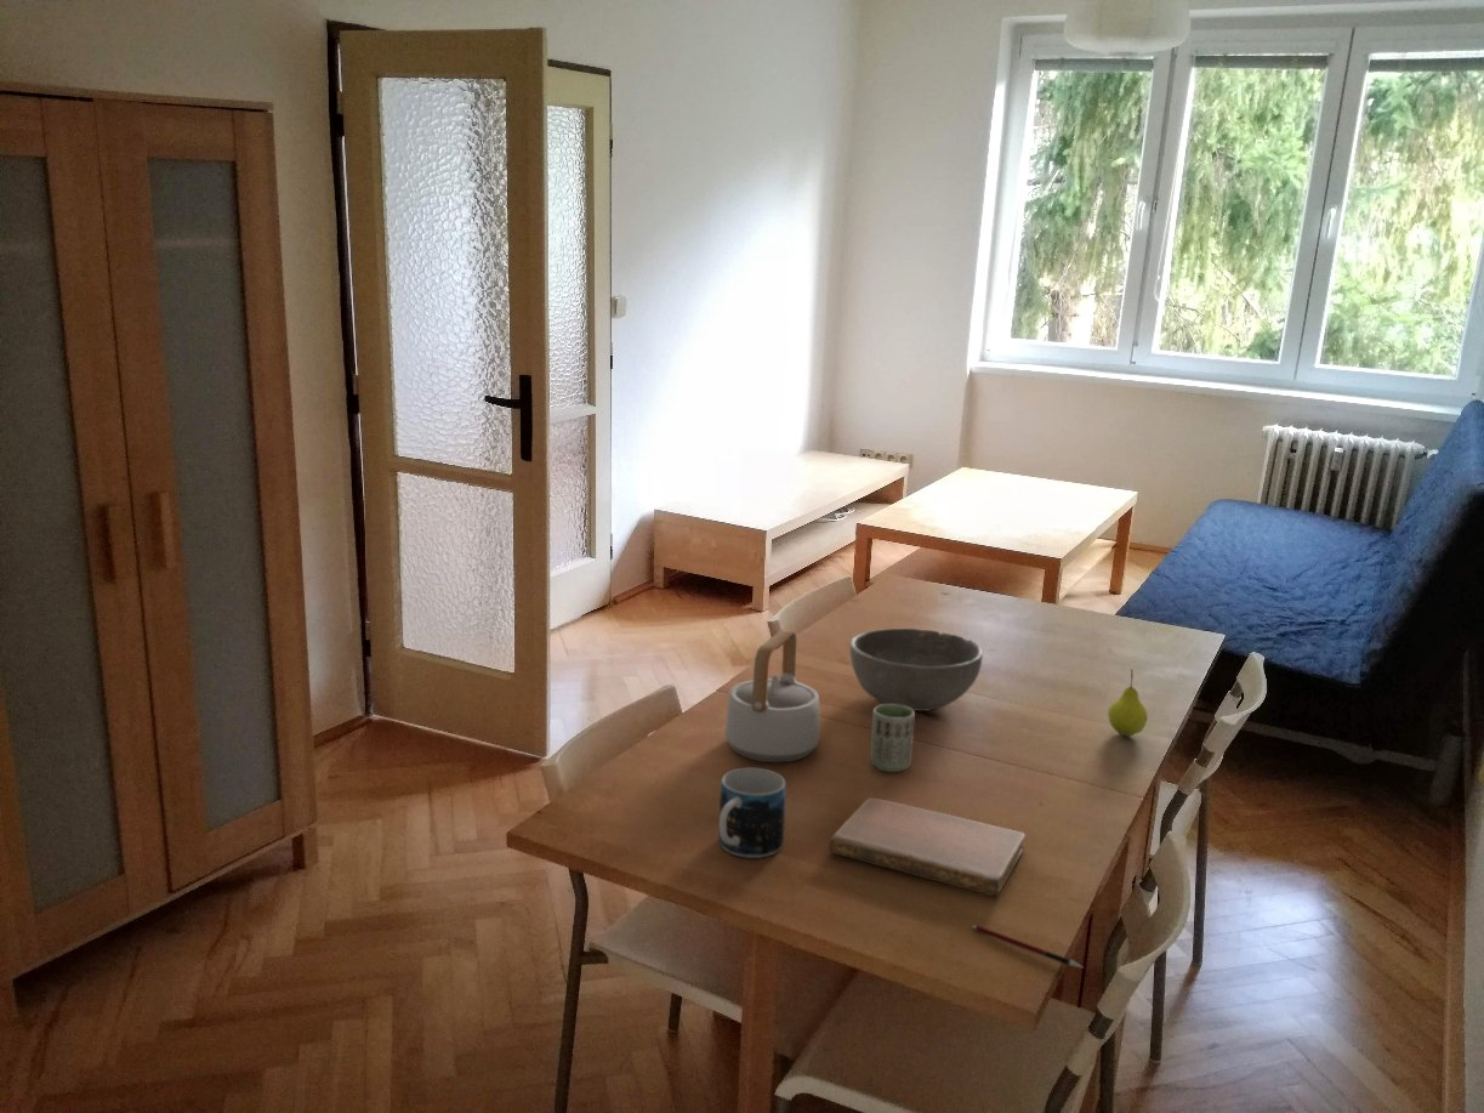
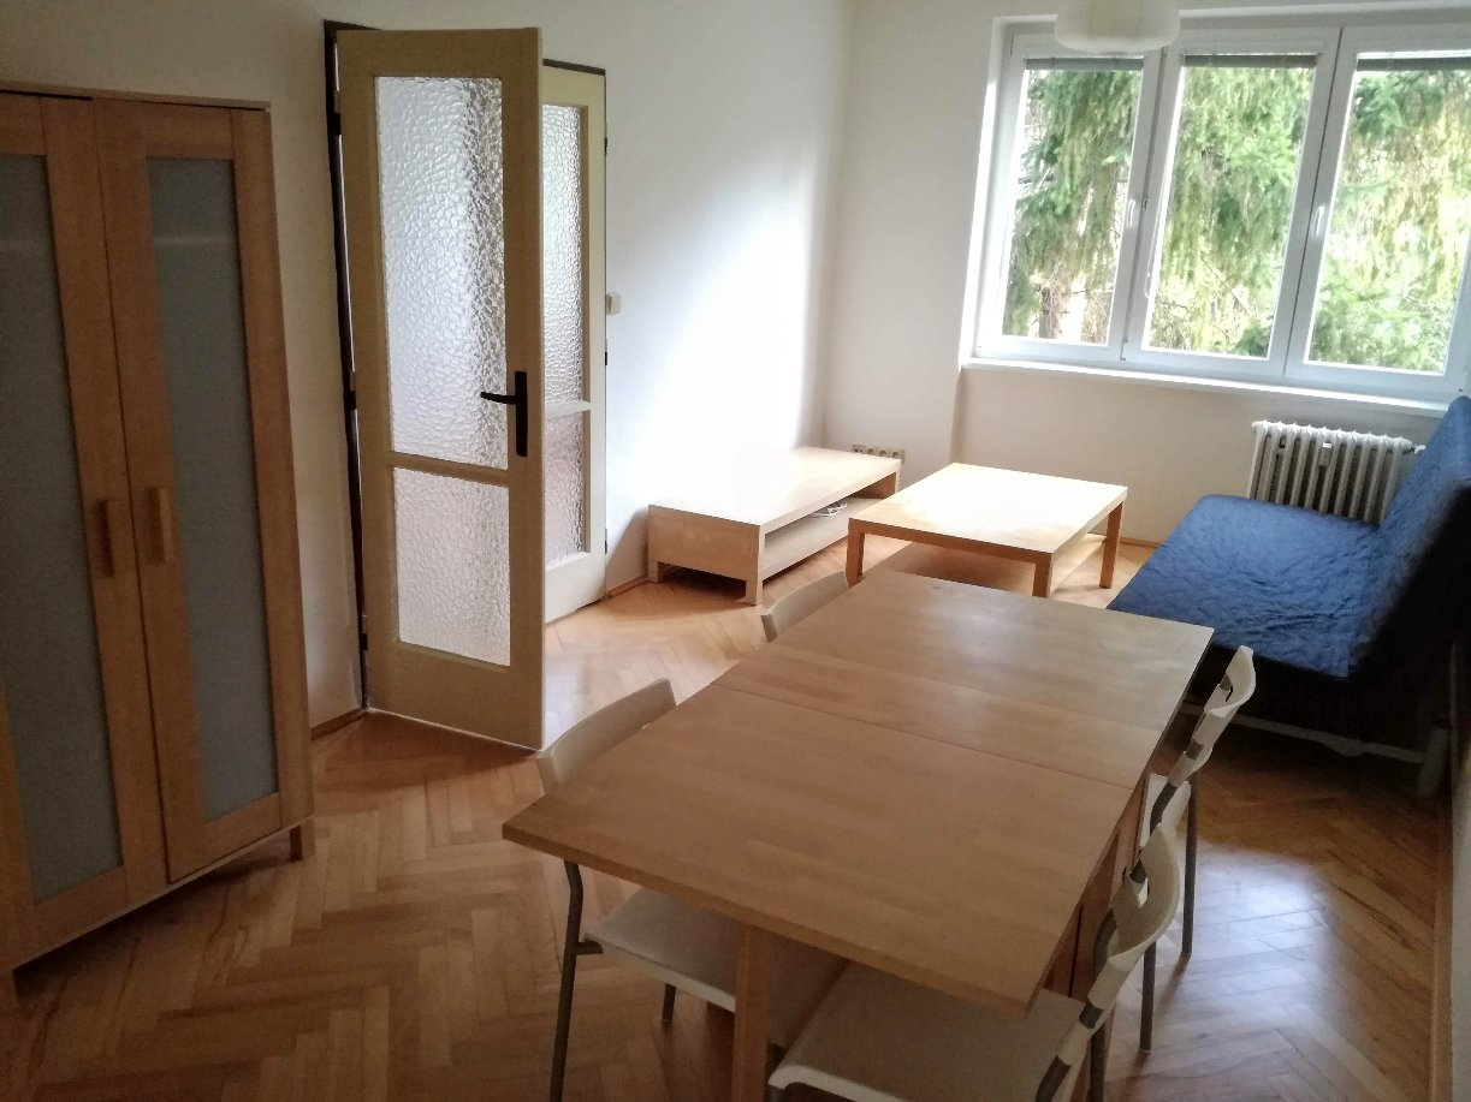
- fruit (1128, 703)
- notebook (928, 842)
- pen (1027, 946)
- teapot (777, 689)
- mug (744, 818)
- cup (892, 738)
- bowl (914, 674)
